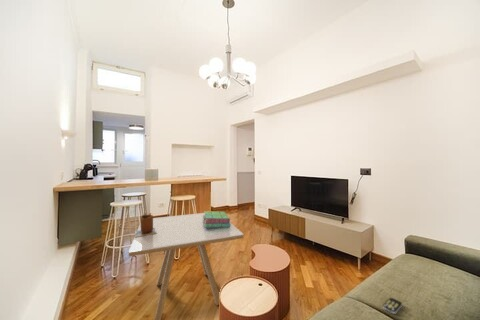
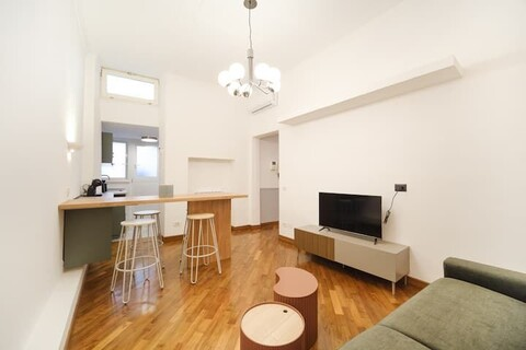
- dining table (186, 247)
- remote control (392, 305)
- ceramic jug (145, 223)
- stack of books (215, 219)
